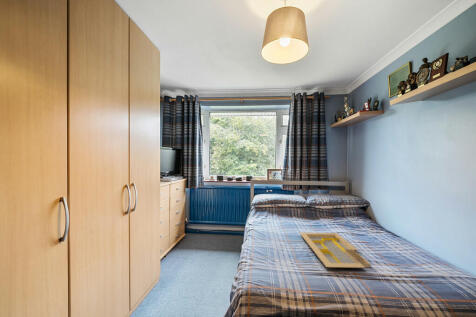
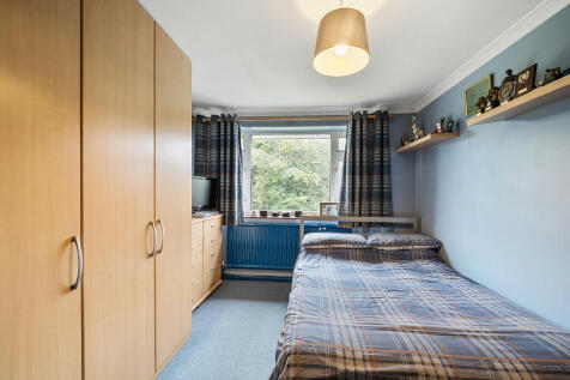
- serving tray (332, 248)
